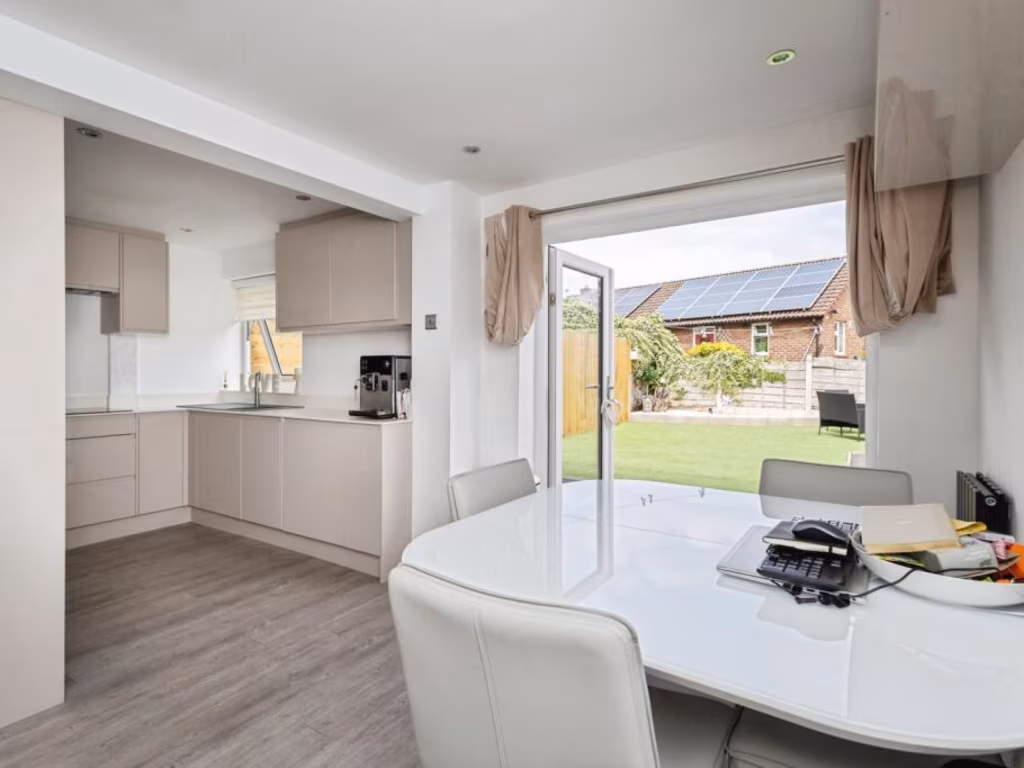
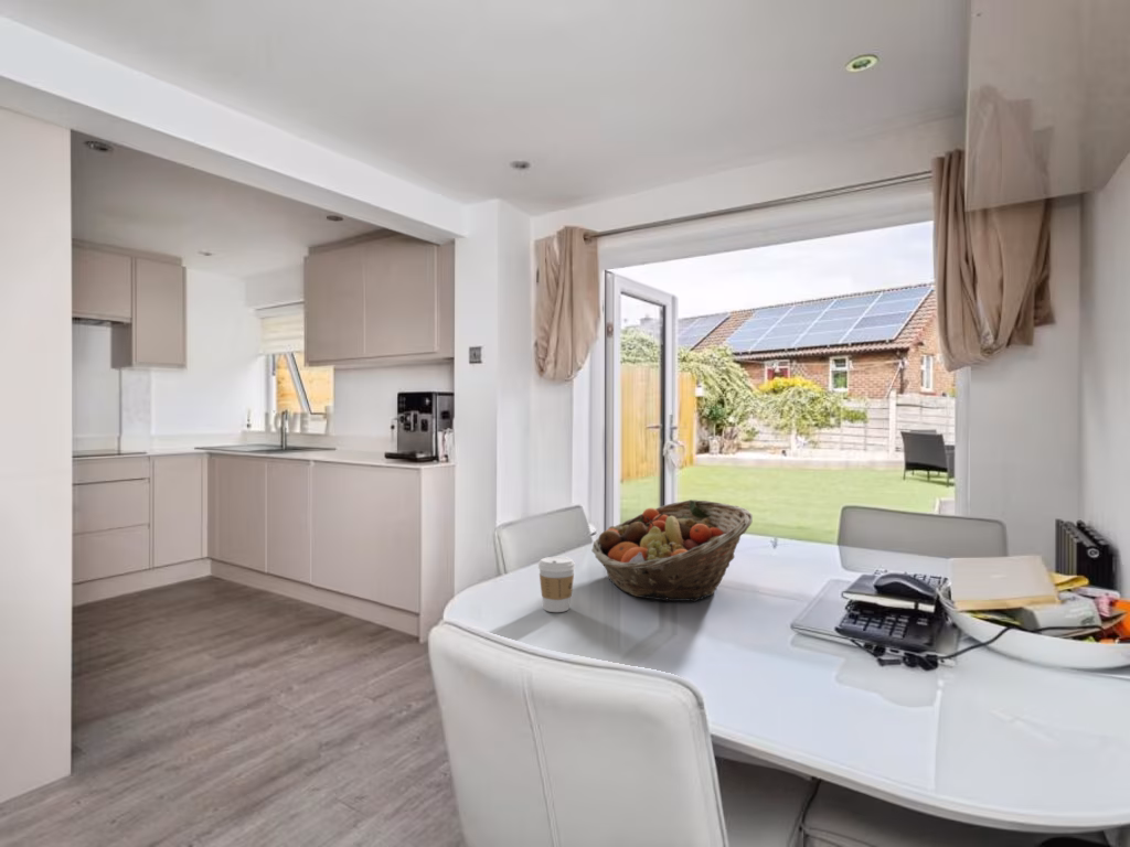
+ coffee cup (556, 582)
+ fruit basket (669, 544)
